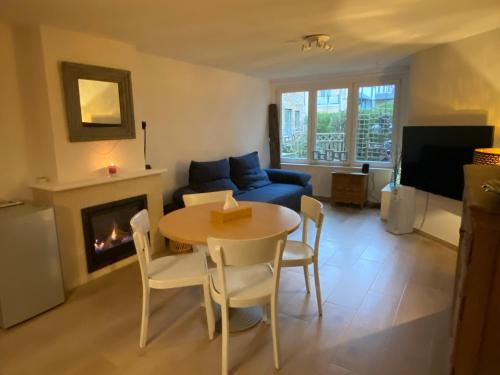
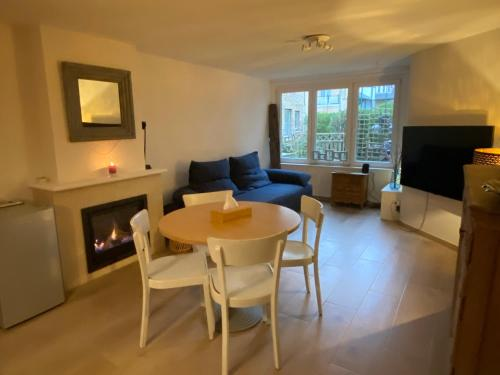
- air purifier (401, 209)
